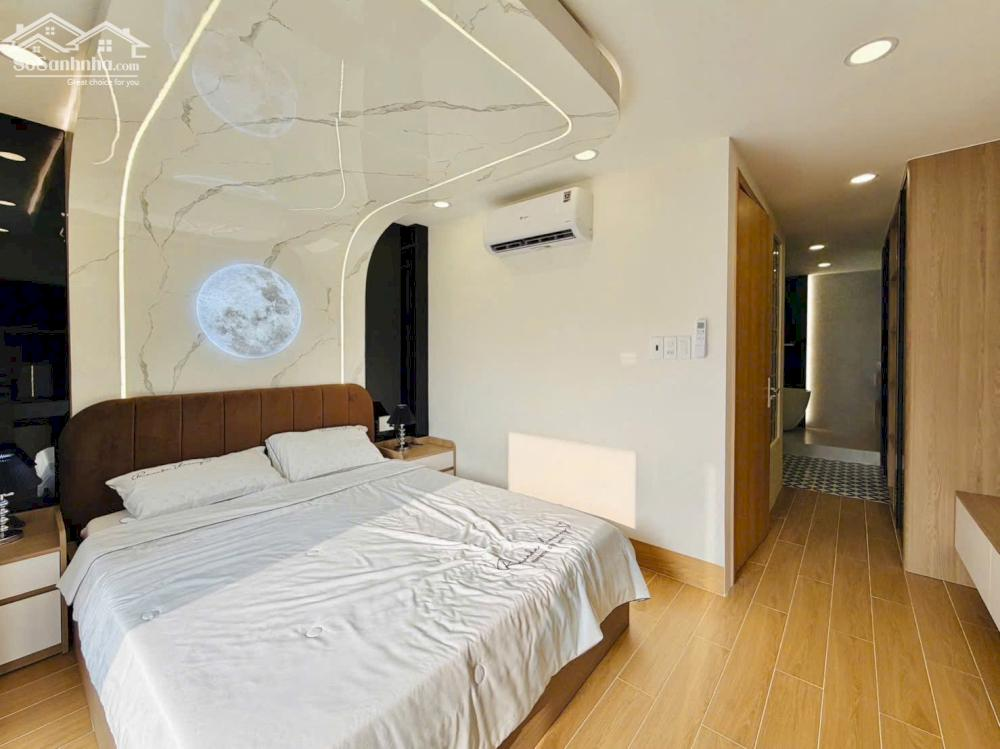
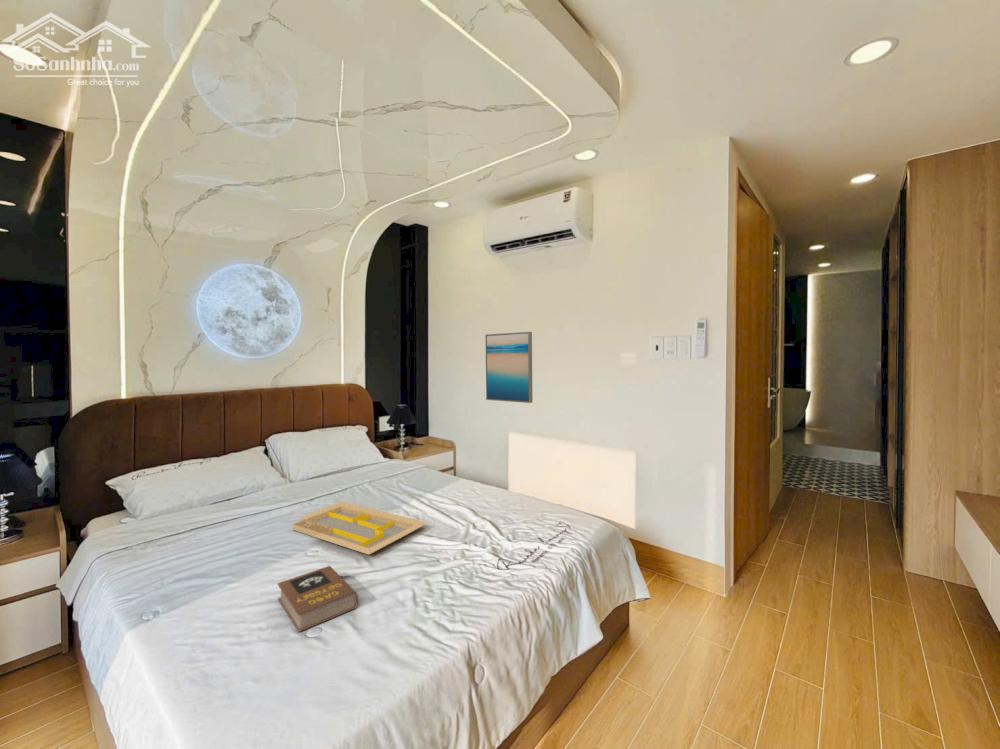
+ book (316, 593)
+ serving tray (353, 526)
+ wall art (508, 367)
